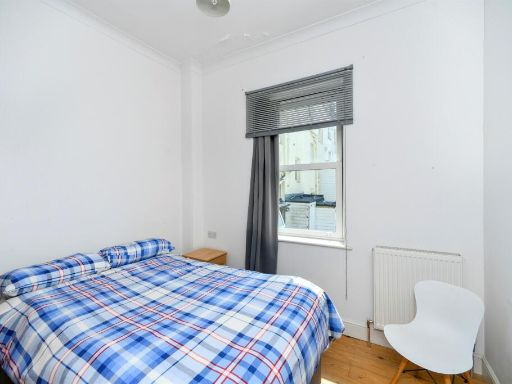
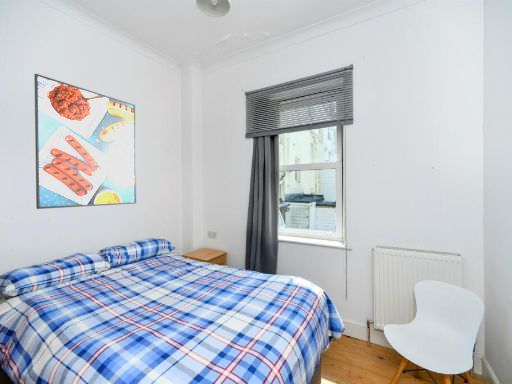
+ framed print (93, 148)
